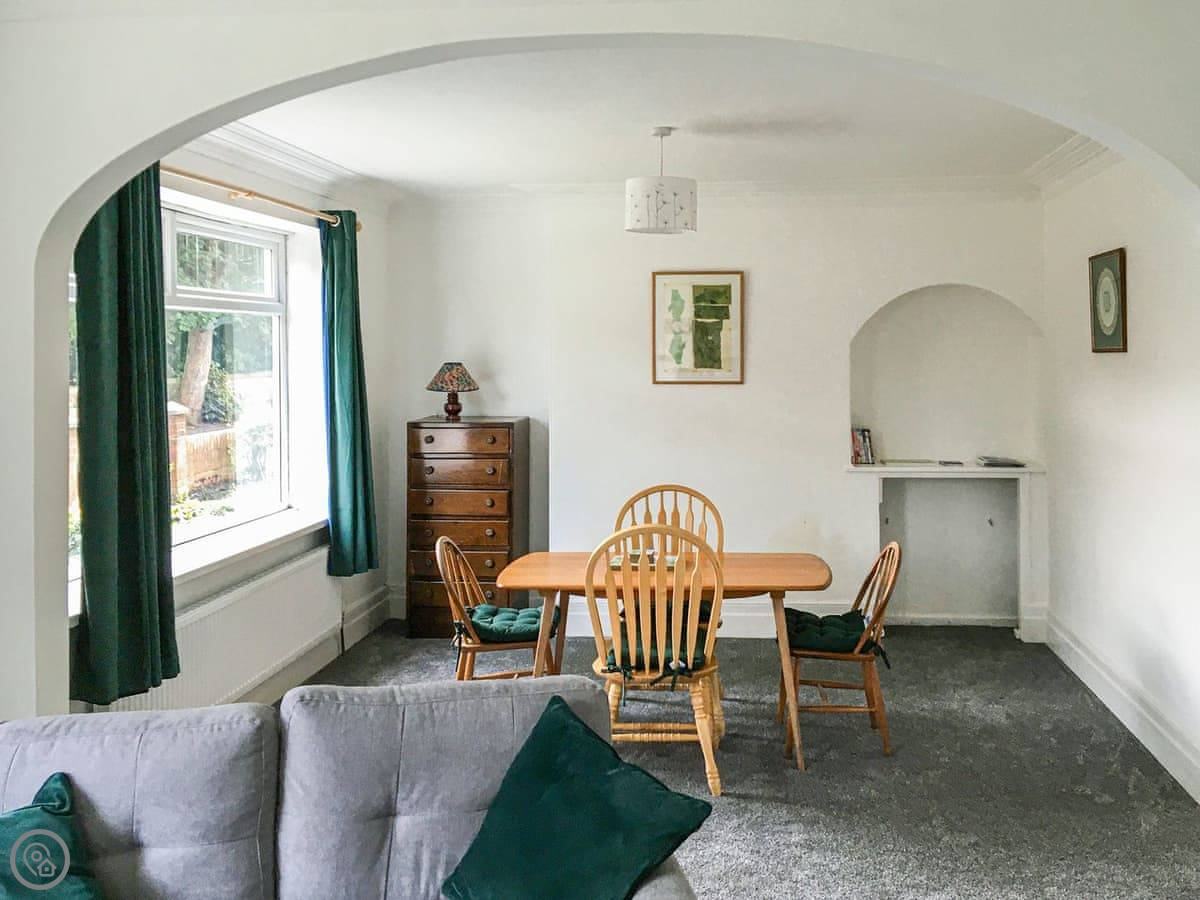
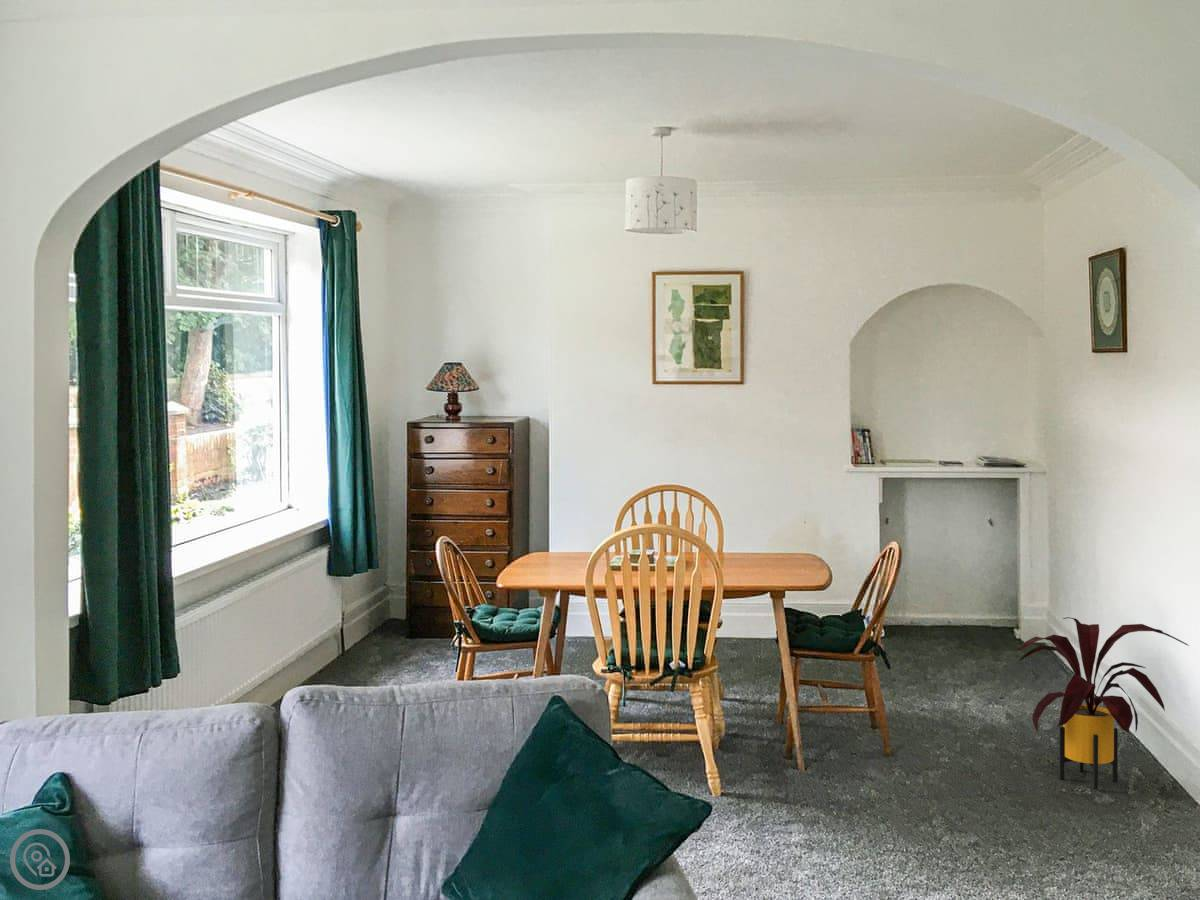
+ house plant (1095, 697)
